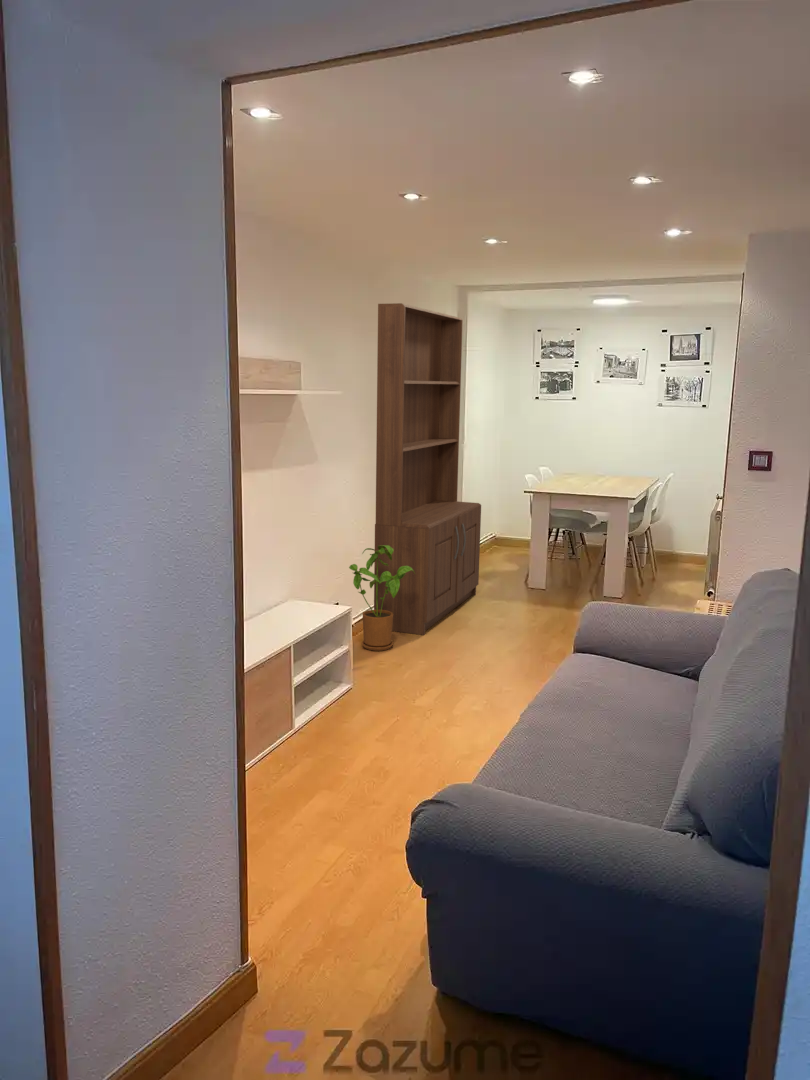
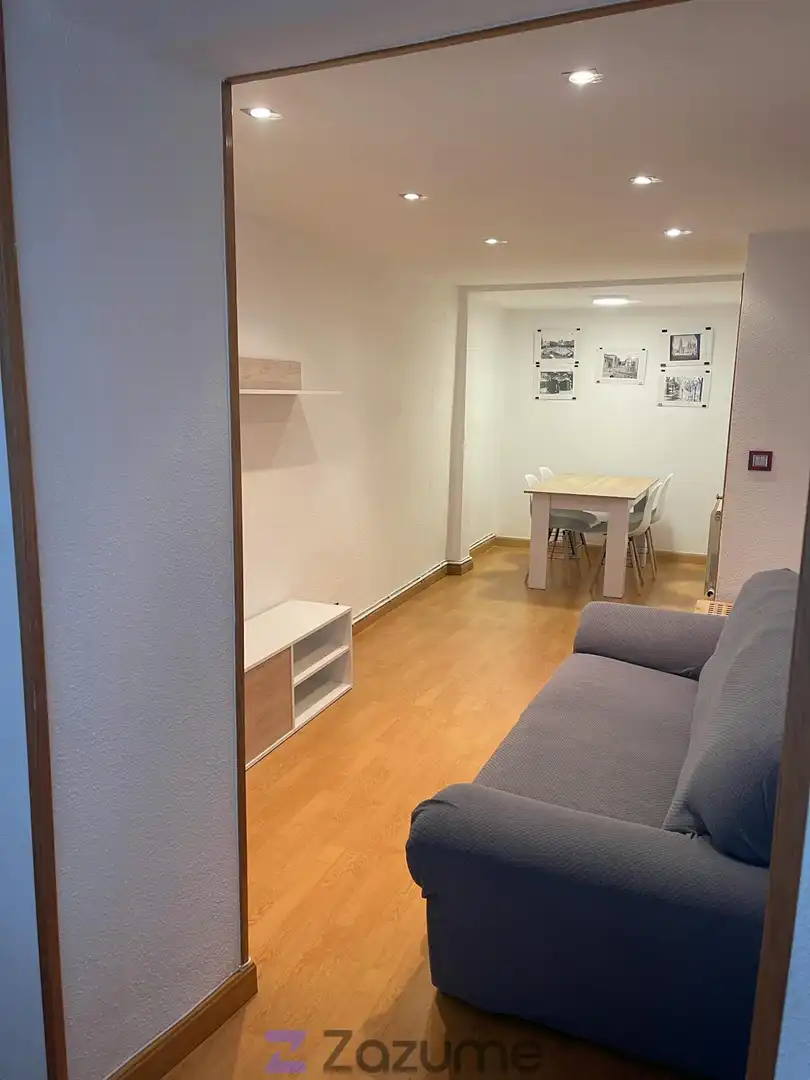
- bookshelf (436, 466)
- house plant (383, 597)
